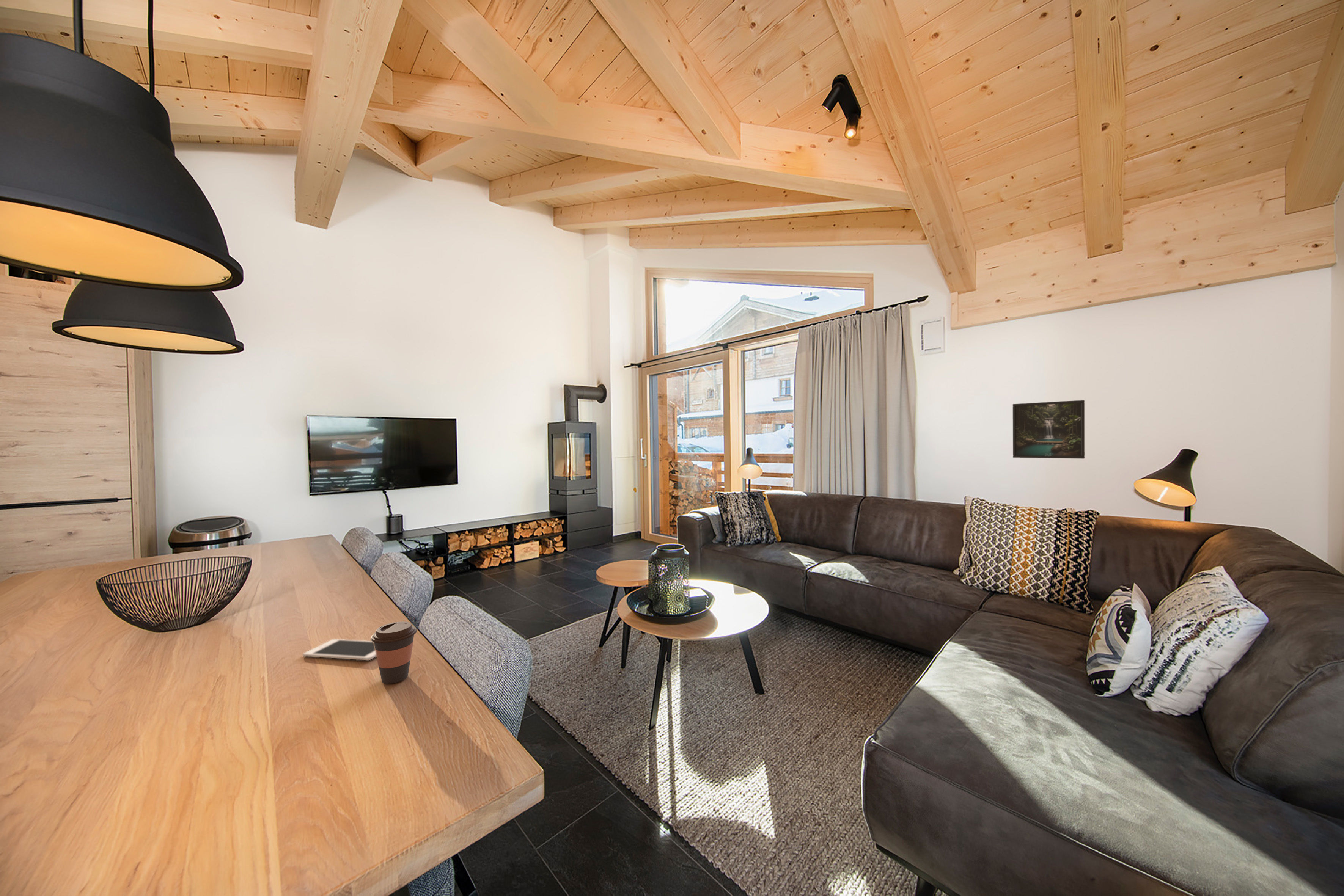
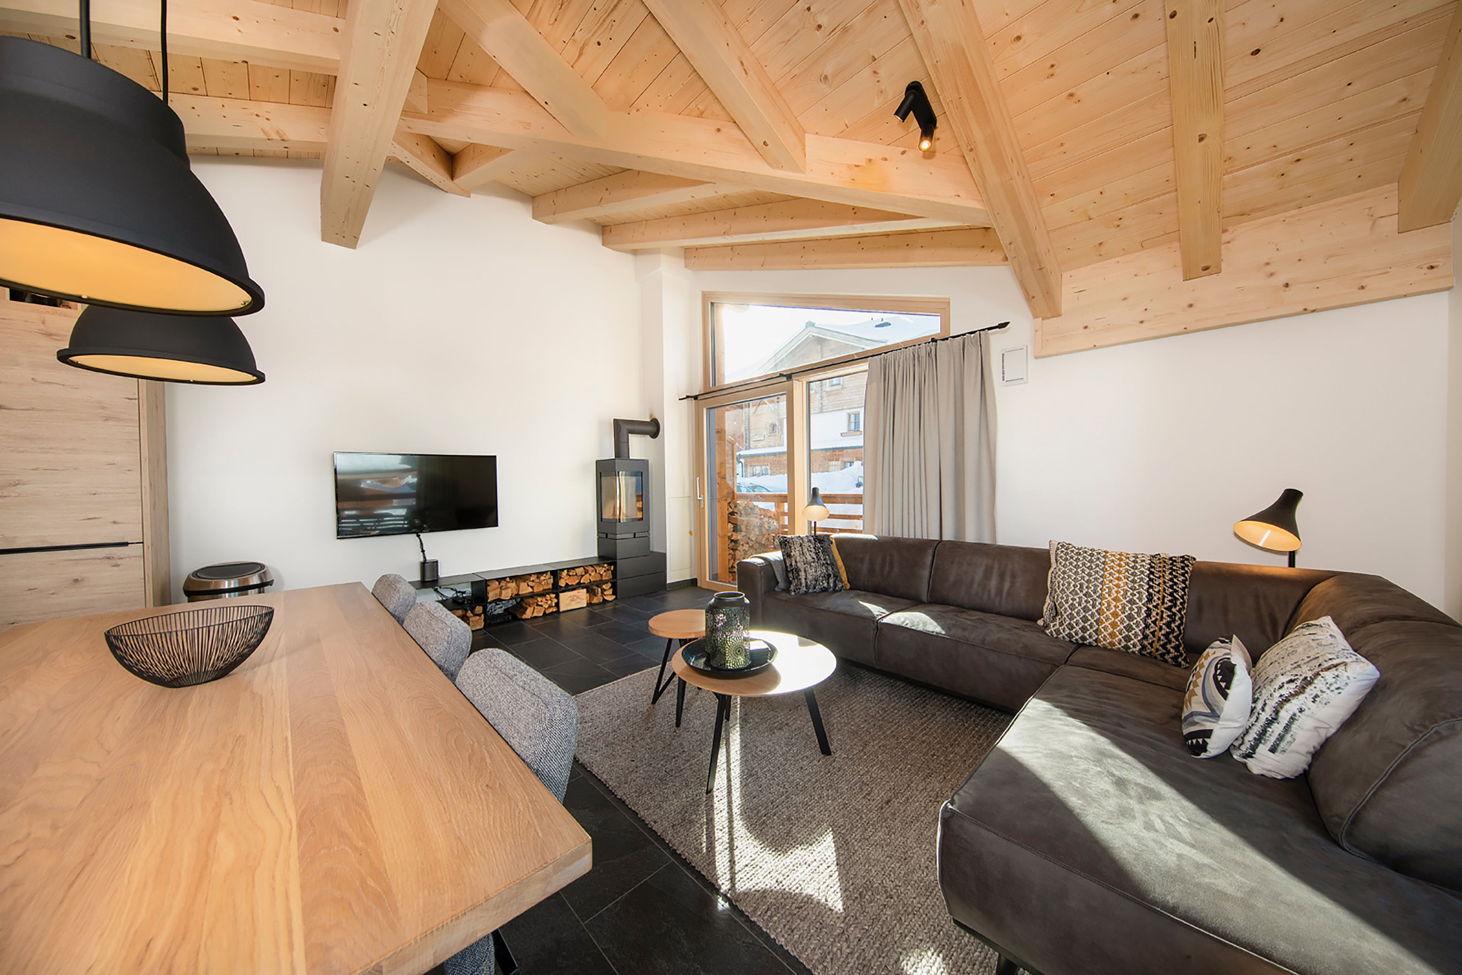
- cell phone (350, 649)
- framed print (1047, 430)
- coffee cup (395, 653)
